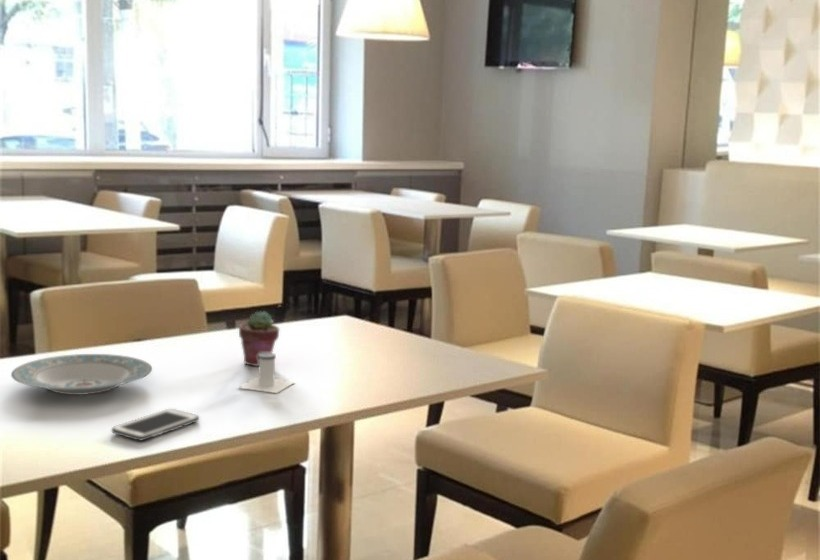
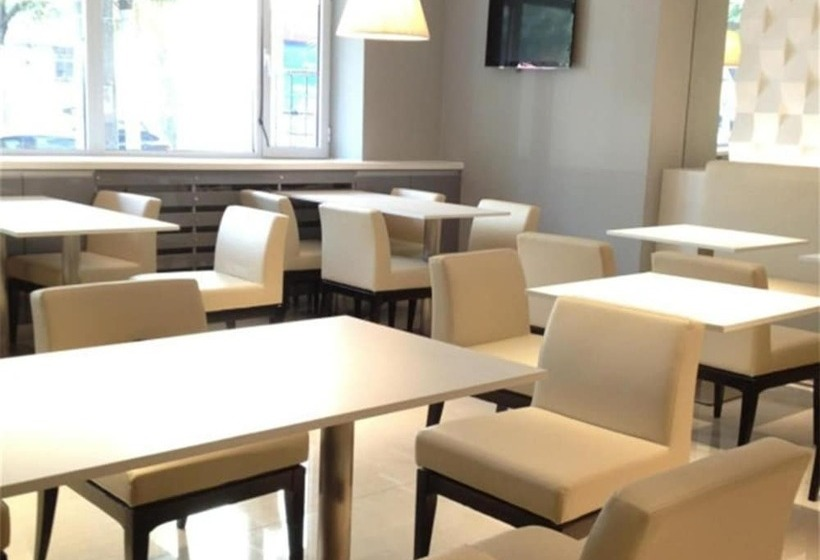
- potted succulent (258, 337)
- salt shaker (266, 369)
- plate (83, 378)
- cell phone (156, 424)
